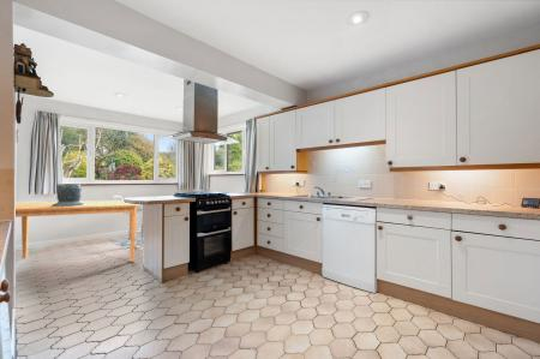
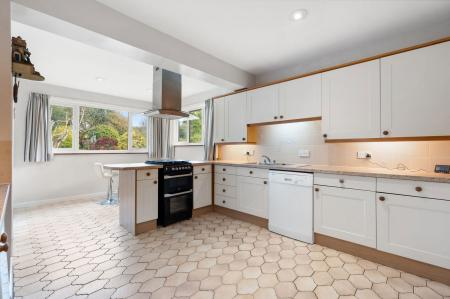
- decorative urn (70, 195)
- dining table (76, 214)
